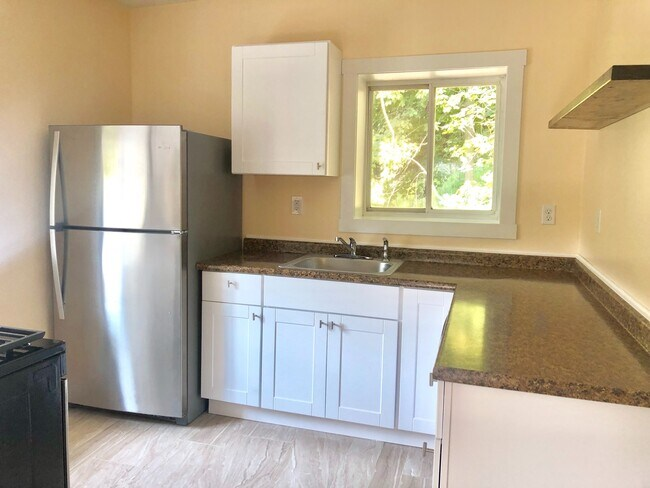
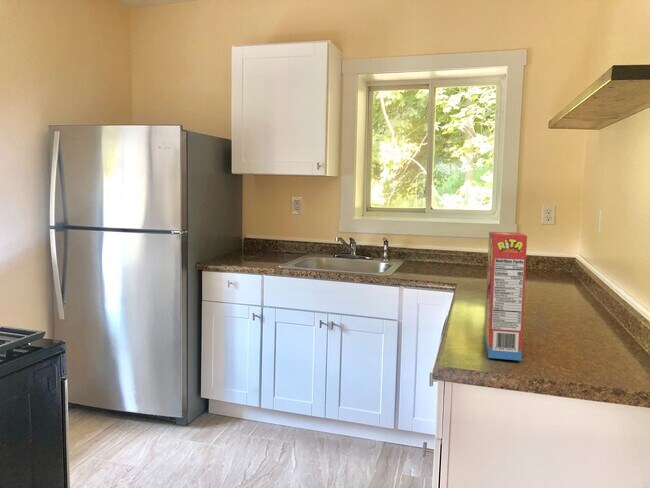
+ cereal box (504, 291)
